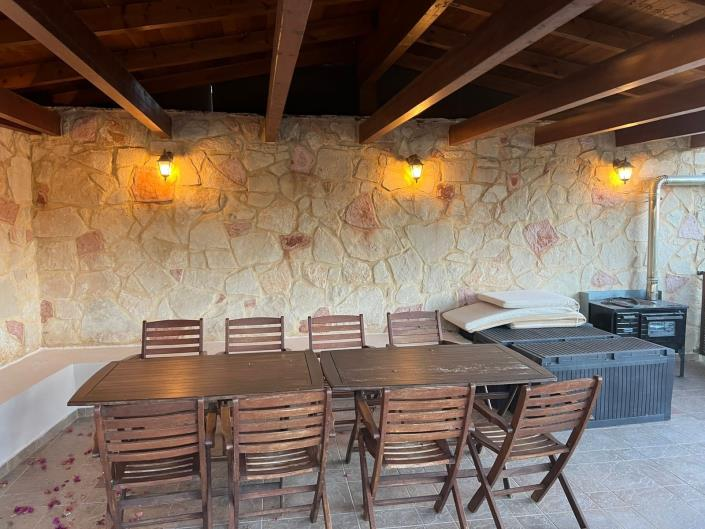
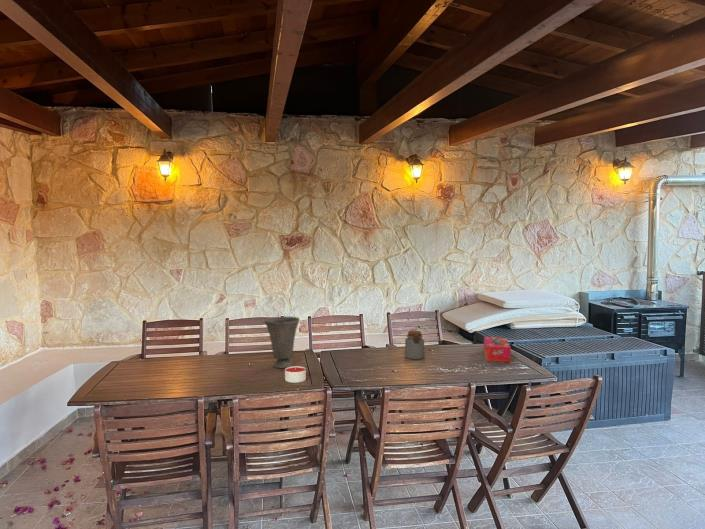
+ vase (282, 342)
+ jar (414, 344)
+ tissue box (496, 348)
+ candle (295, 373)
